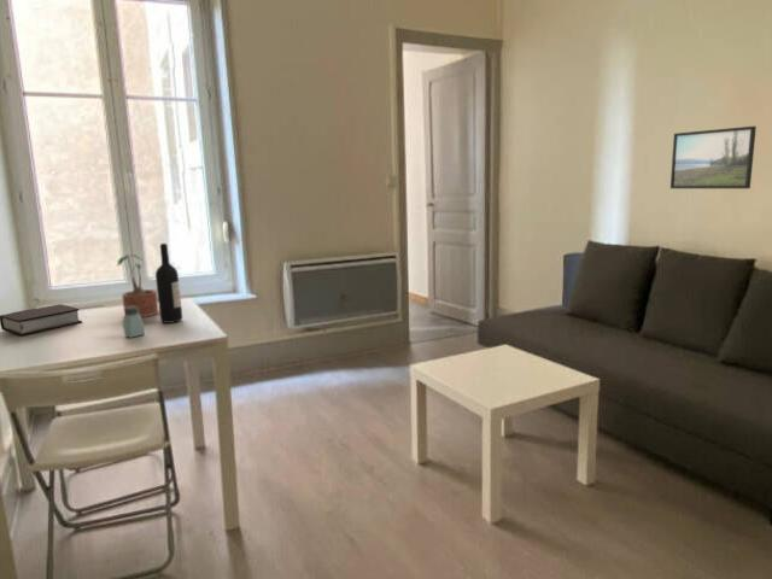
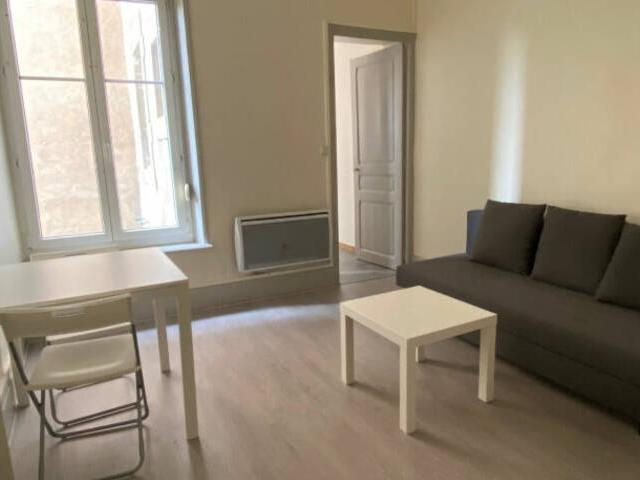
- wine bottle (168, 282)
- bible (41, 318)
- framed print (709, 159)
- potted plant (134, 285)
- saltshaker (133, 321)
